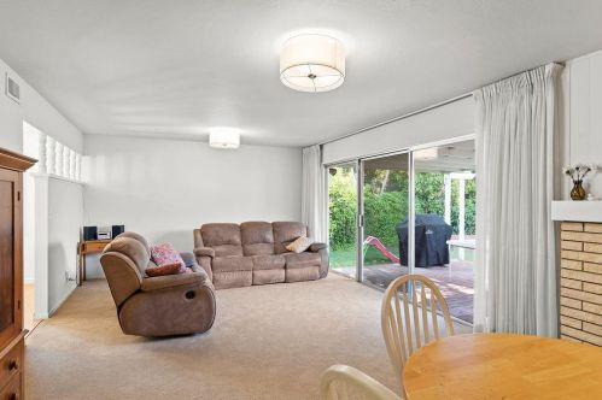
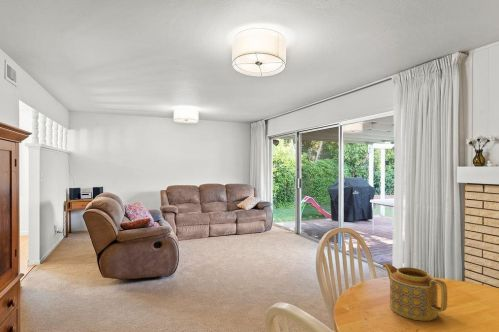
+ teapot (411, 290)
